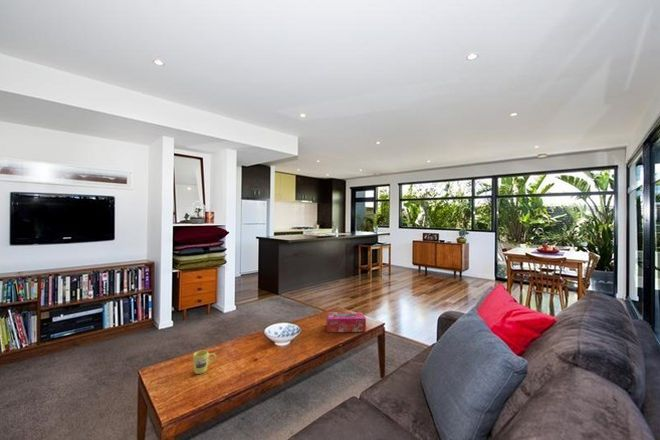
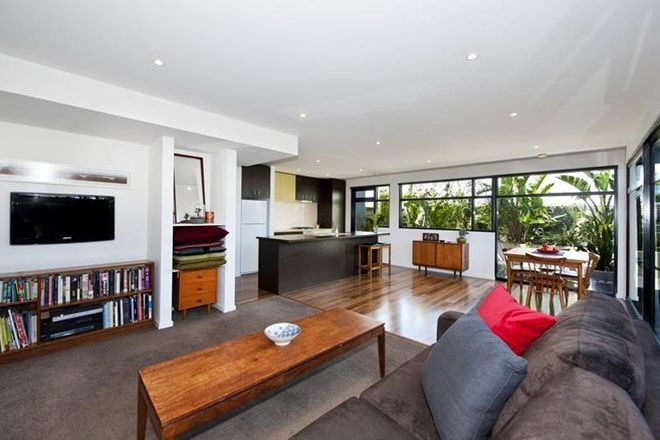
- mug (204, 361)
- tissue box (345, 321)
